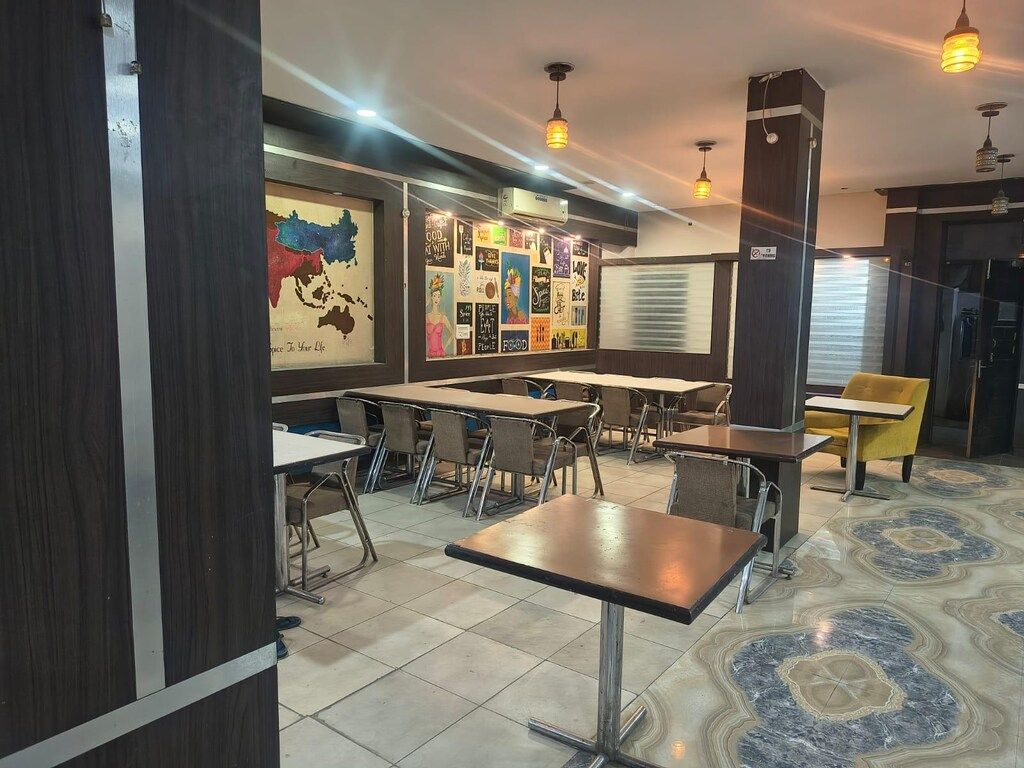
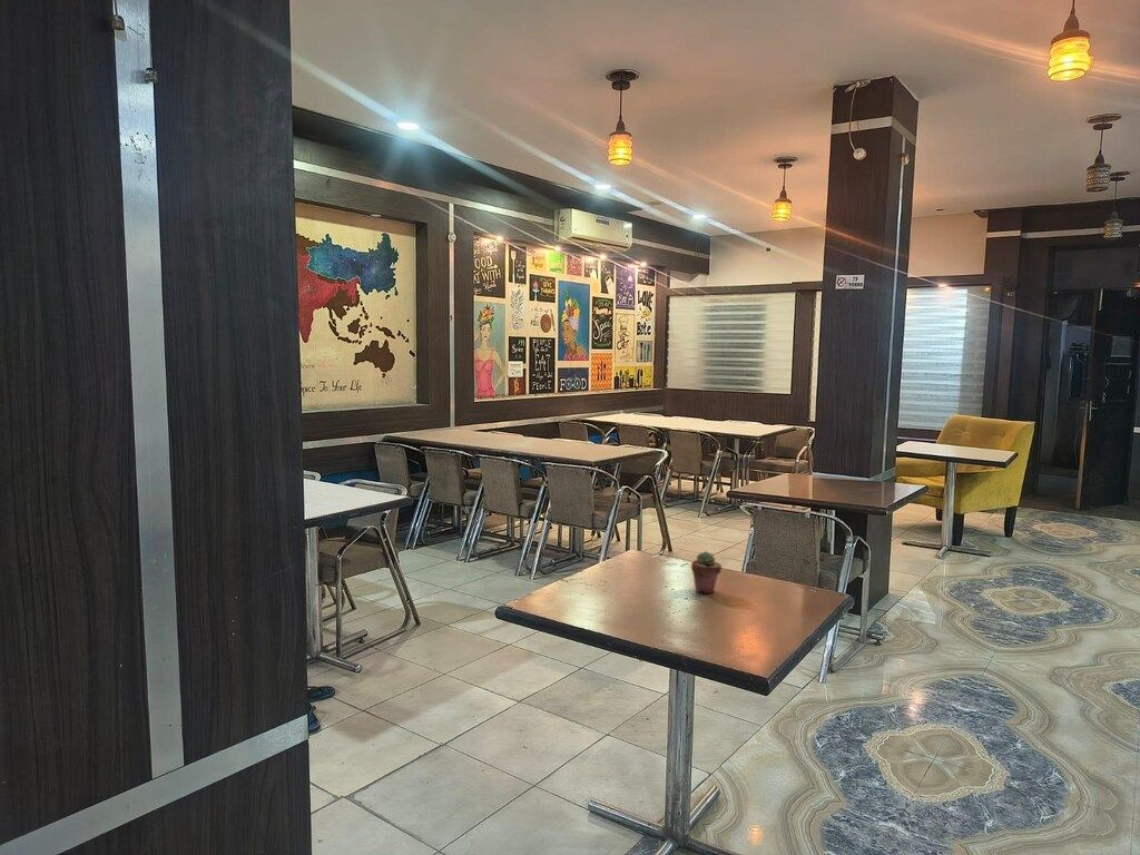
+ potted succulent (706, 571)
